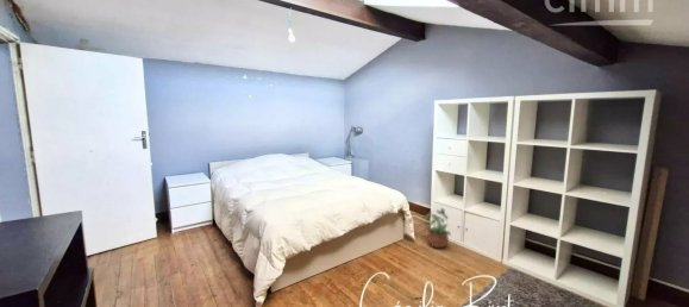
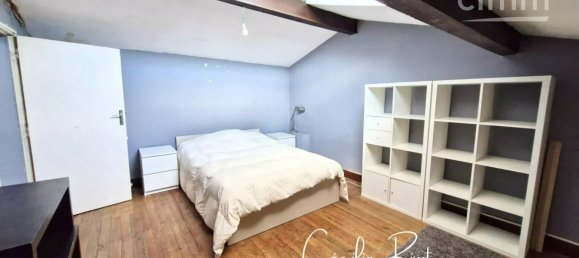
- potted plant (438, 226)
